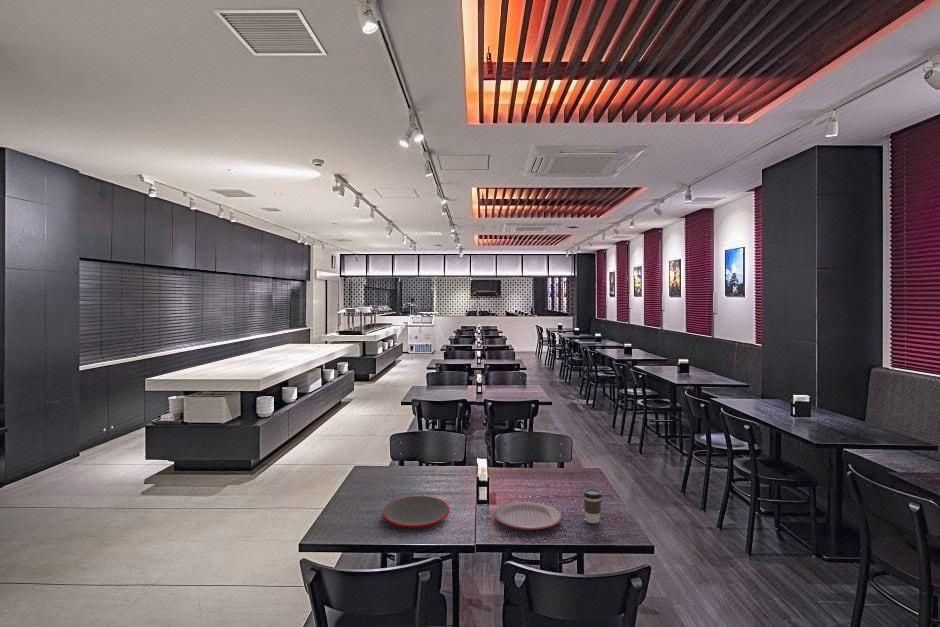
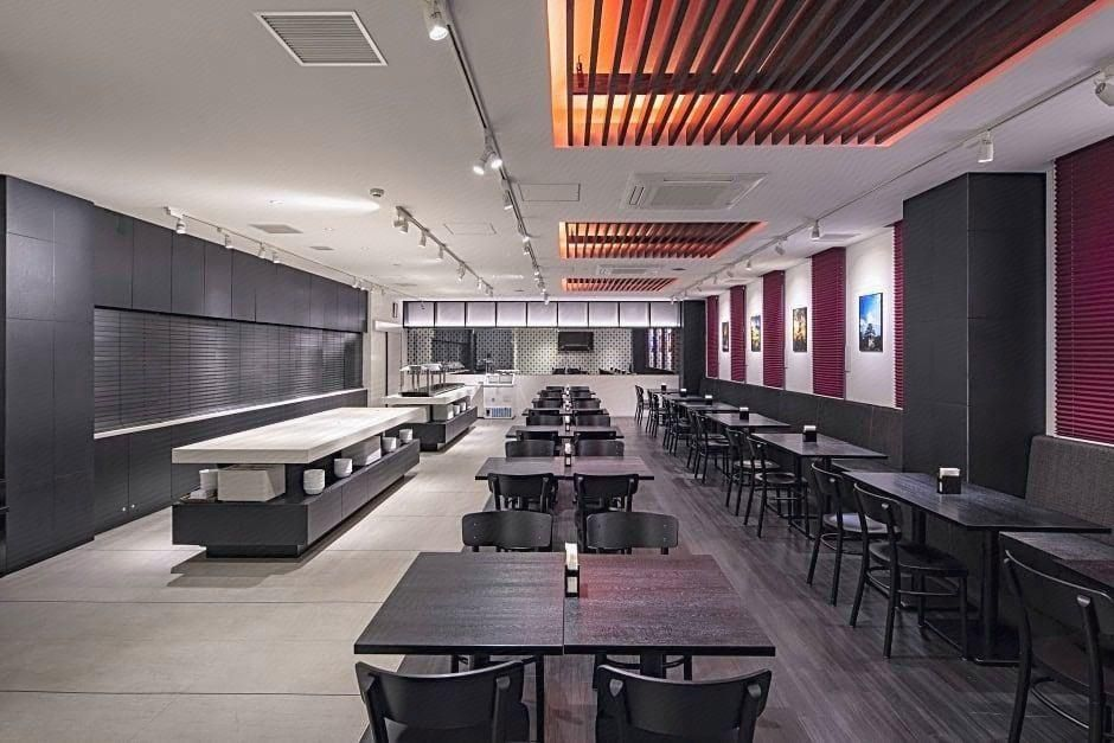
- plate (416, 512)
- coffee cup (592, 506)
- plate (527, 516)
